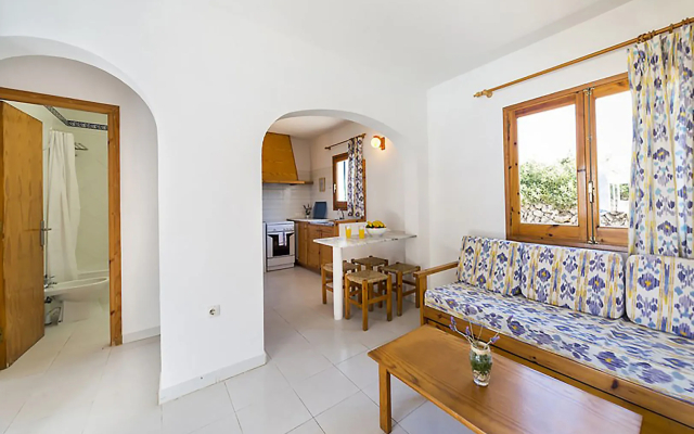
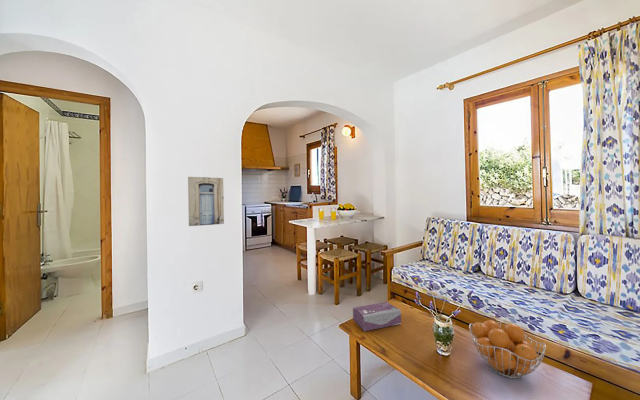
+ wall art (206, 201)
+ tissue box (376, 314)
+ fruit basket (504, 347)
